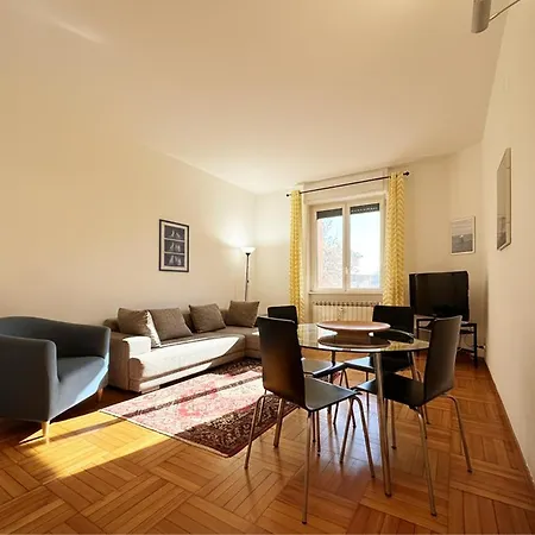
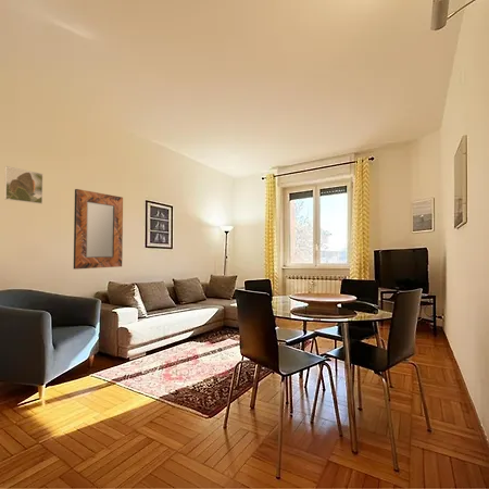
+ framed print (24, 186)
+ home mirror (100, 230)
